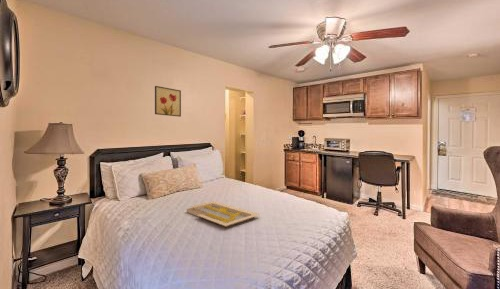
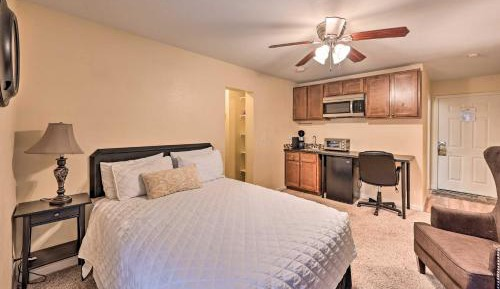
- serving tray (218, 213)
- wall art (168, 101)
